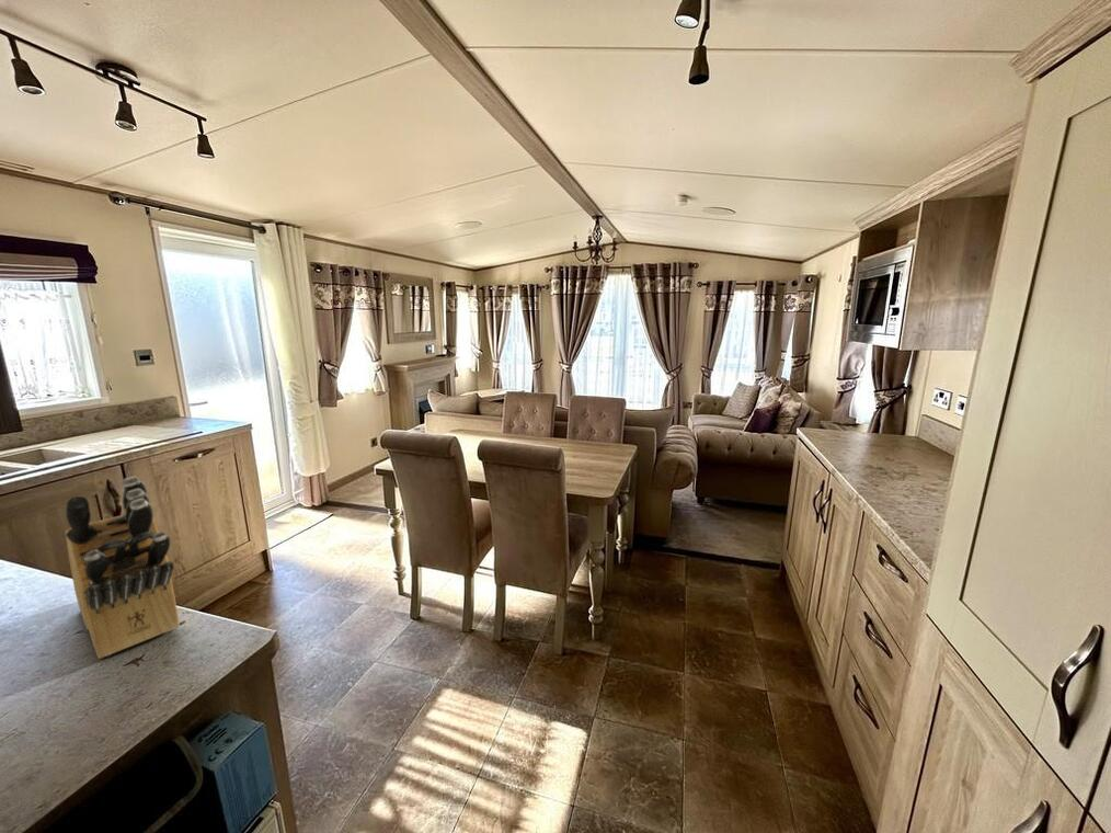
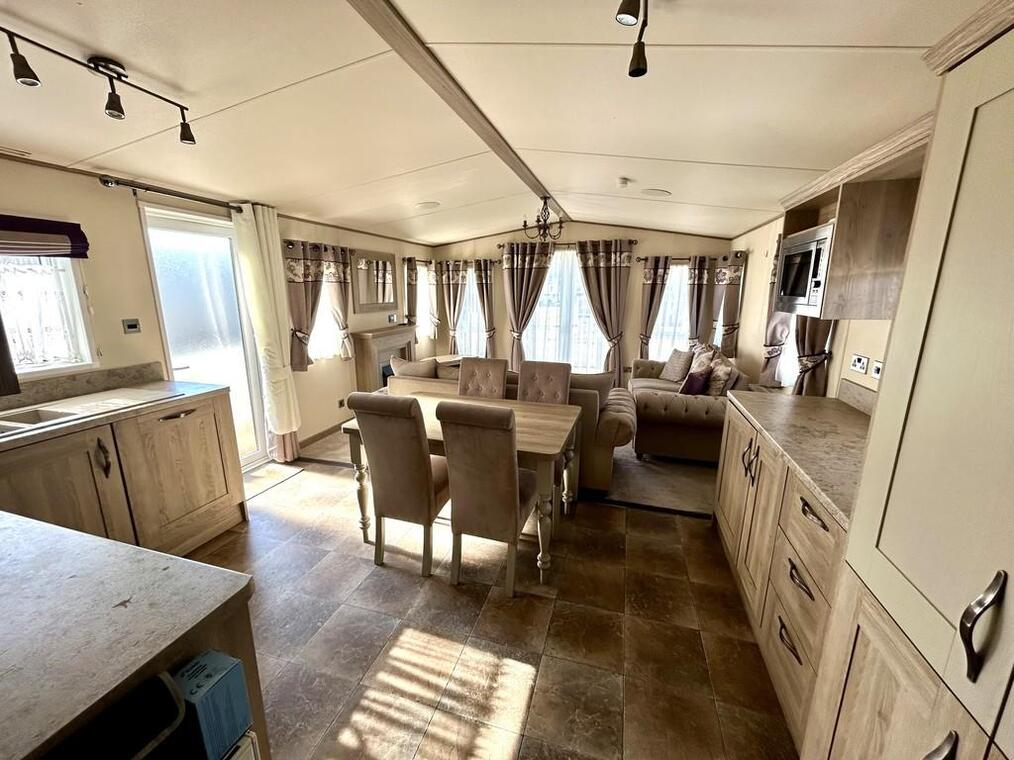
- knife block (116, 549)
